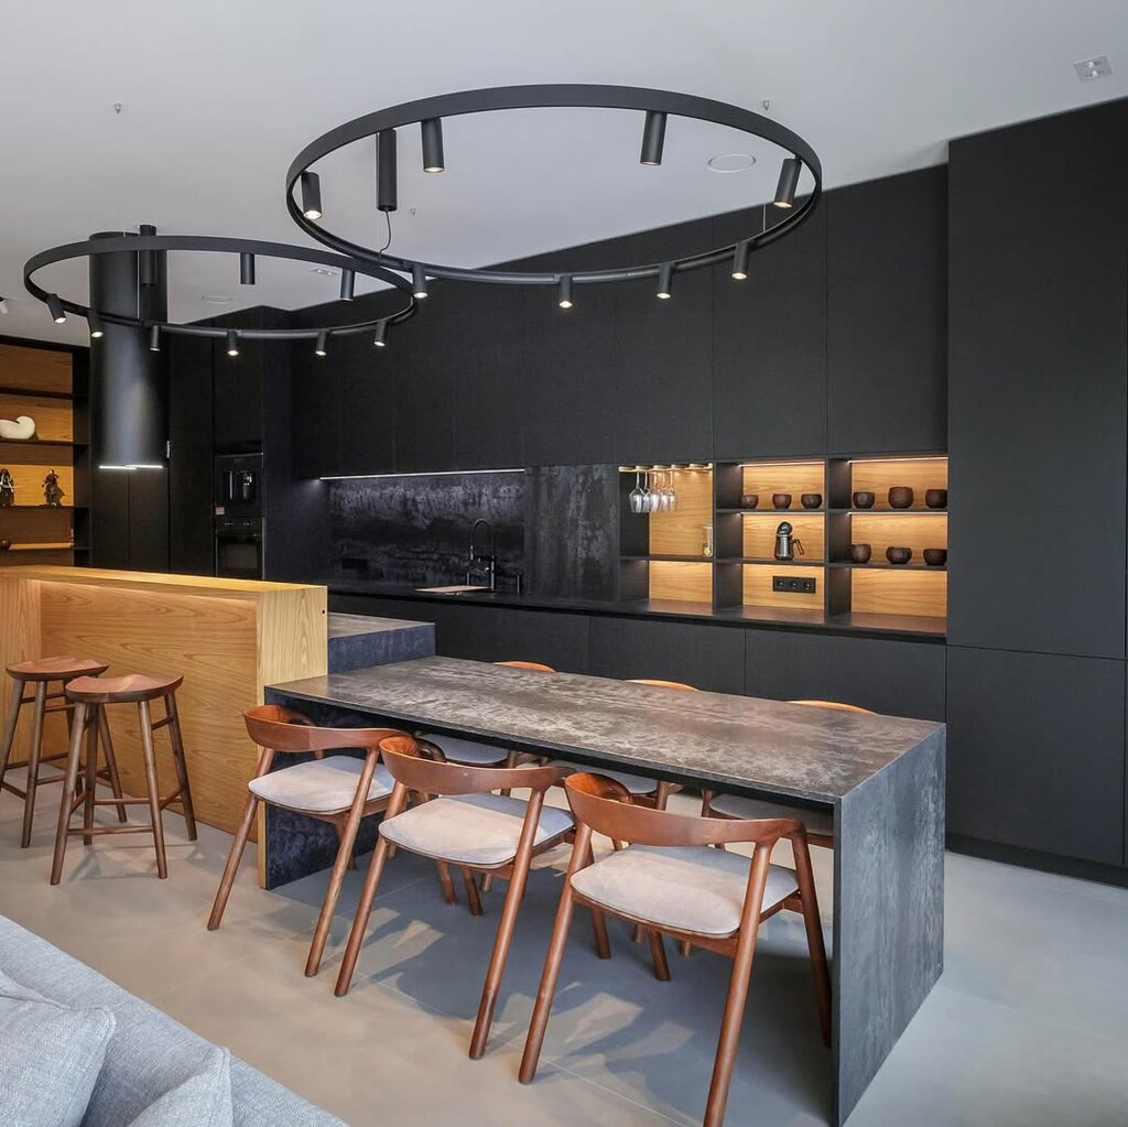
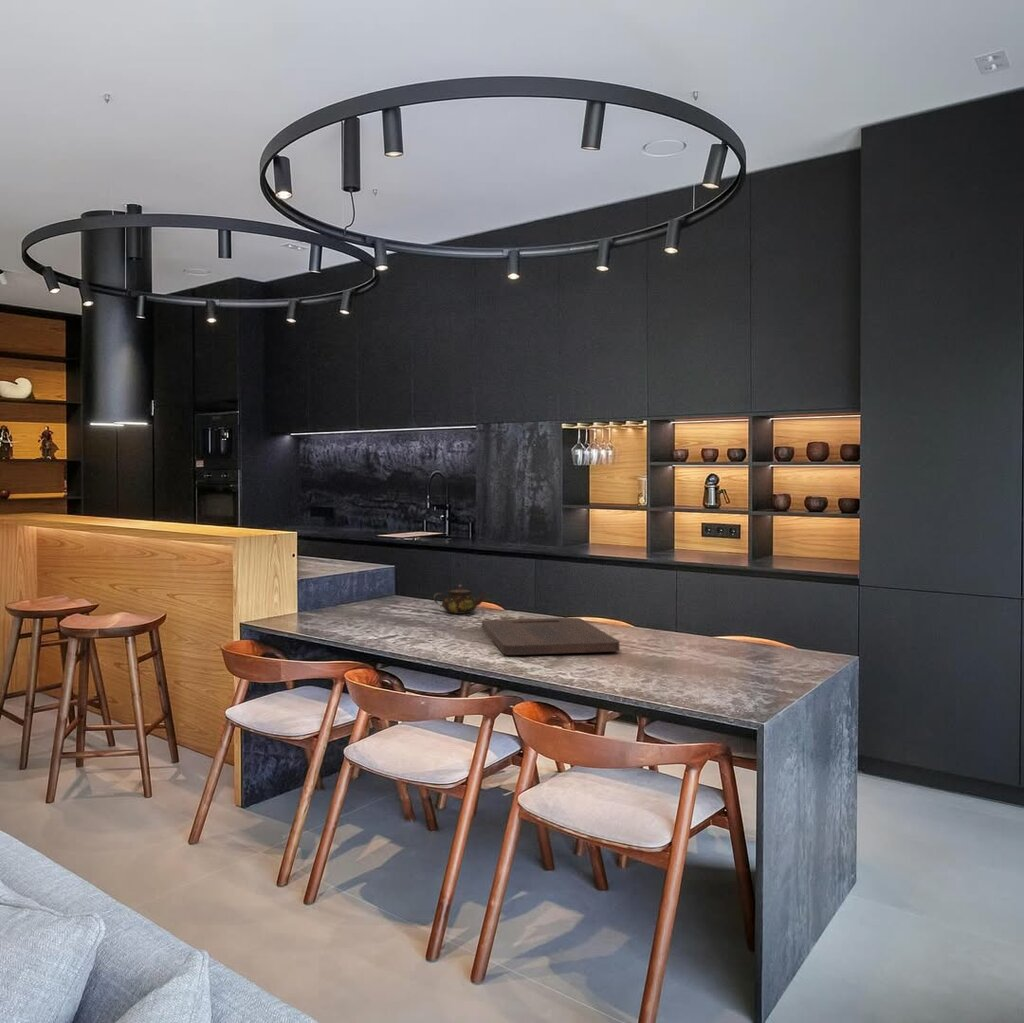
+ cutting board (545, 634)
+ teapot (460, 598)
